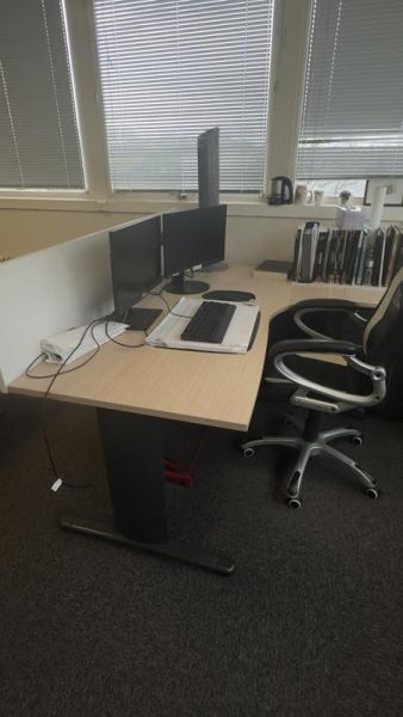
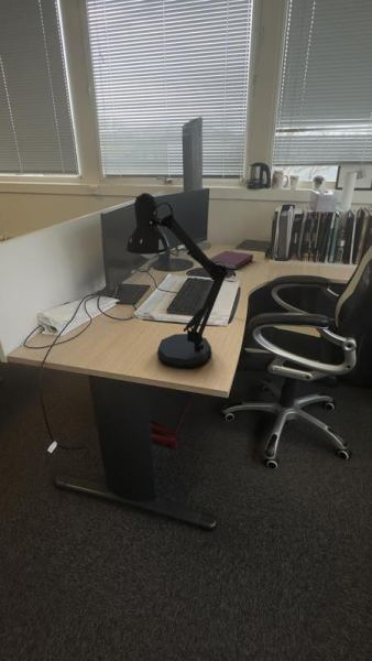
+ notebook (230, 259)
+ desk lamp (195, 260)
